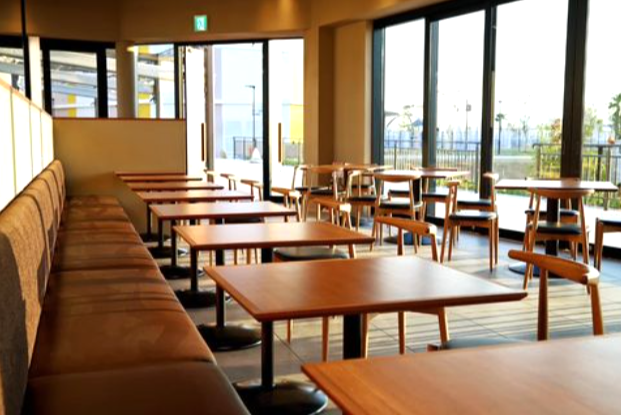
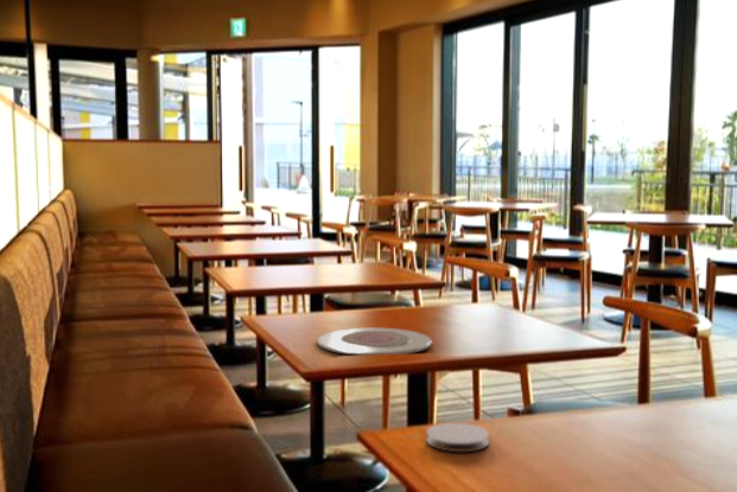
+ plate (374, 339)
+ coaster (457, 436)
